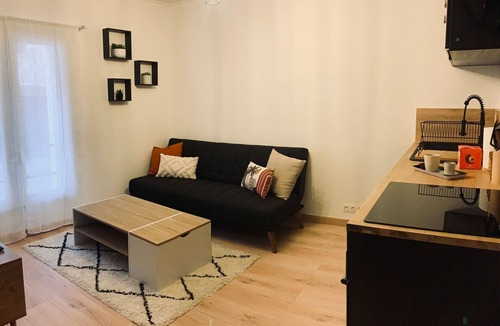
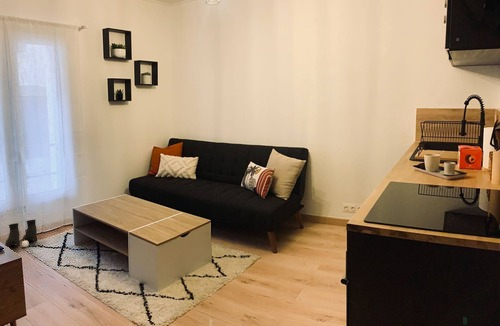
+ boots (18, 231)
